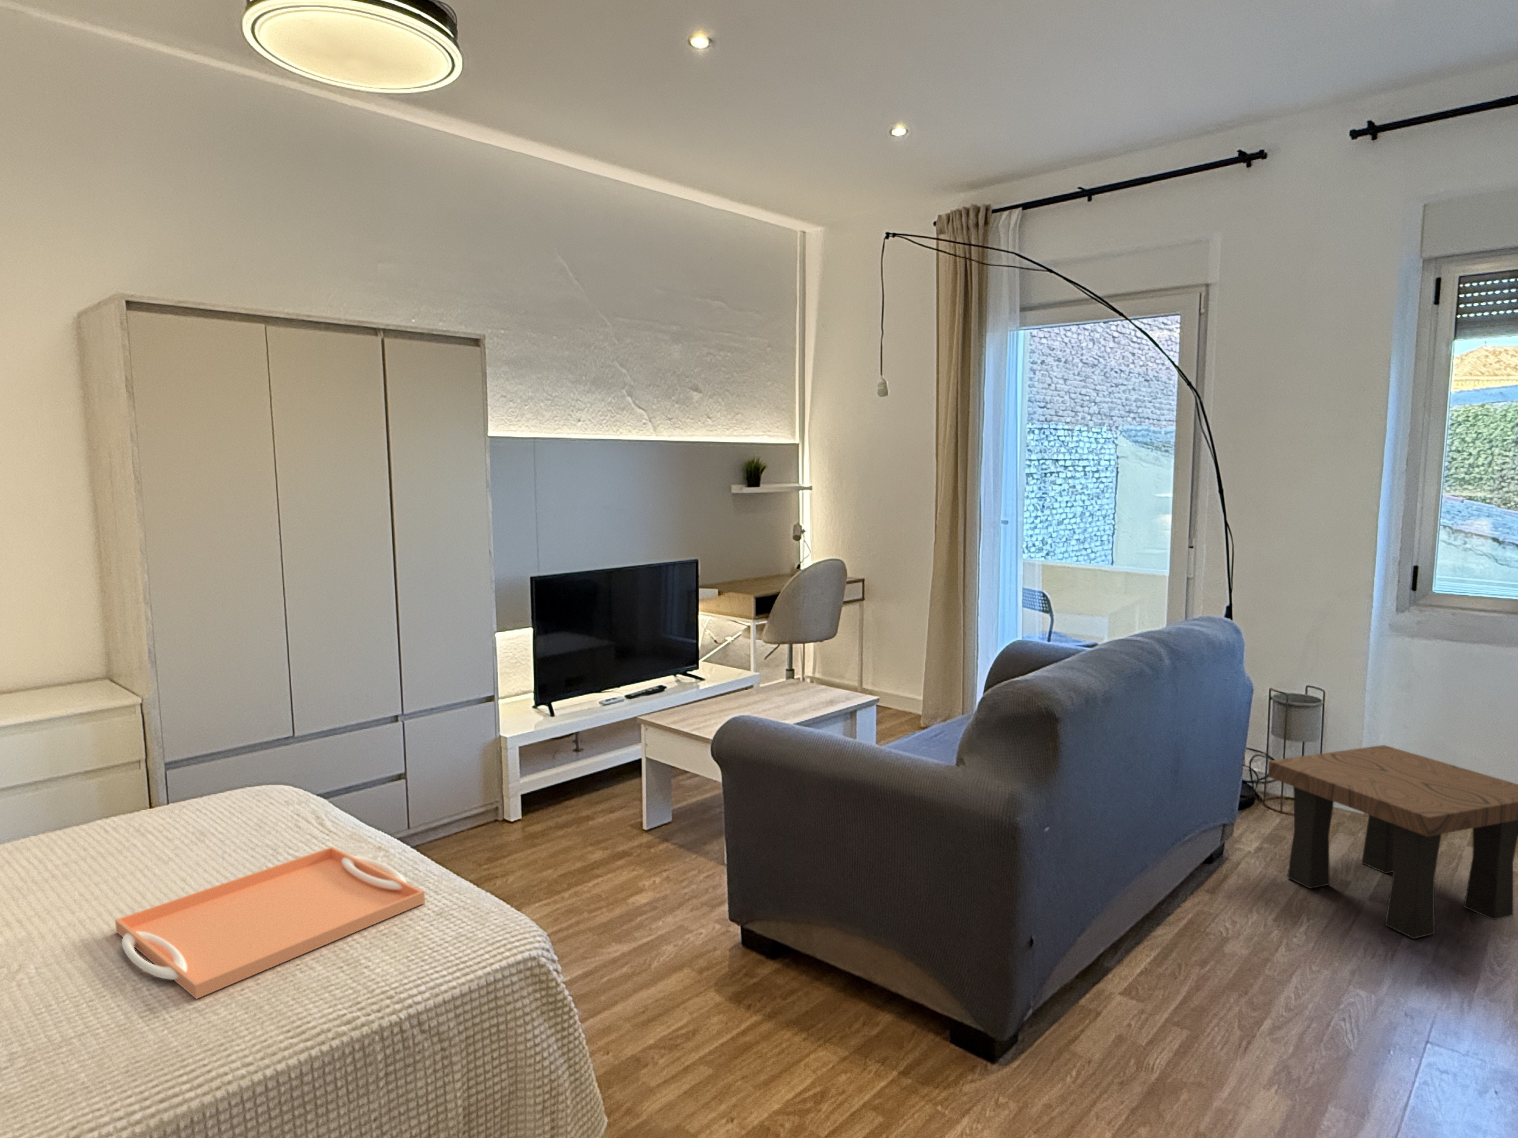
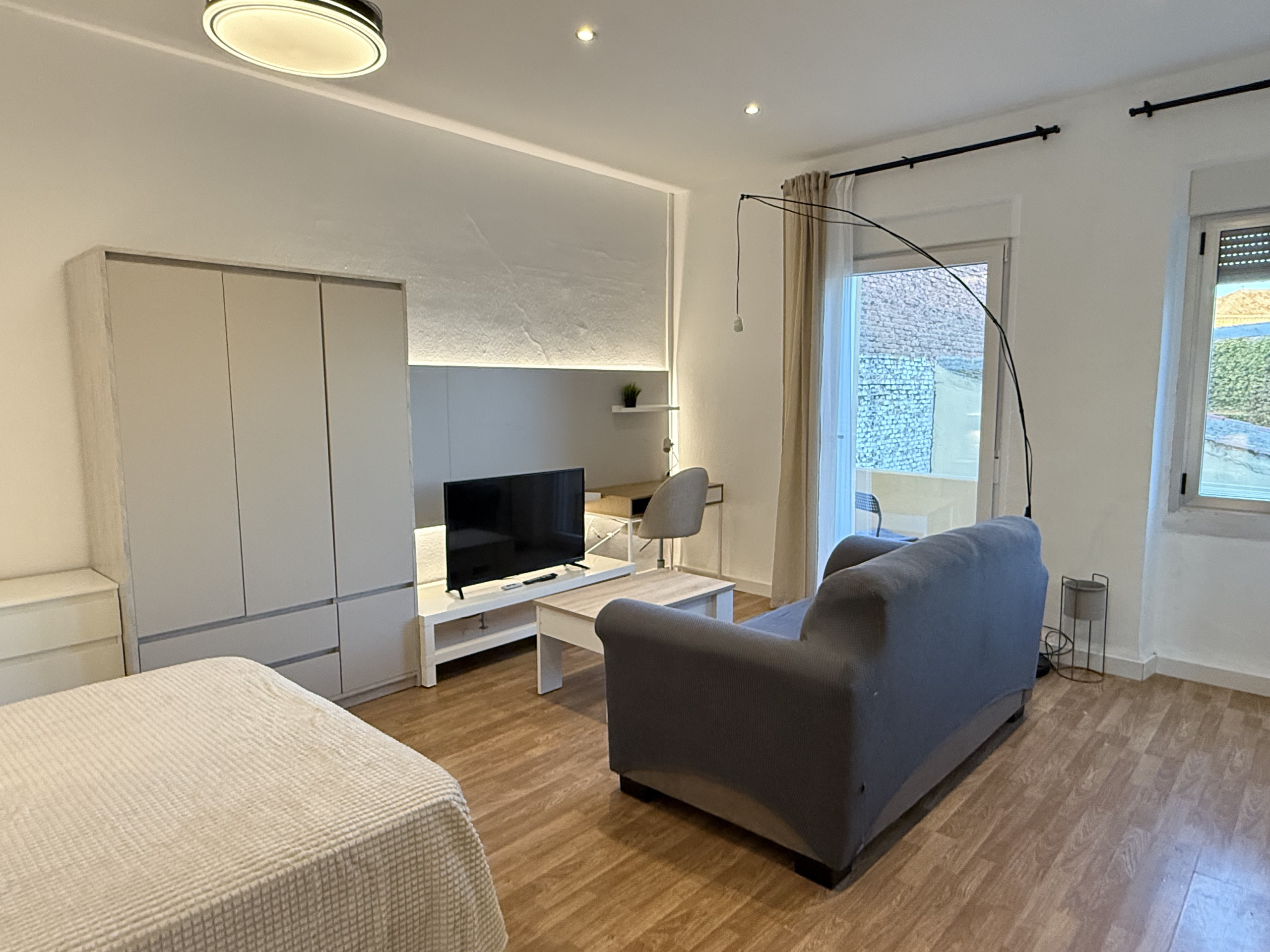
- side table (1400, 837)
- serving tray (275, 911)
